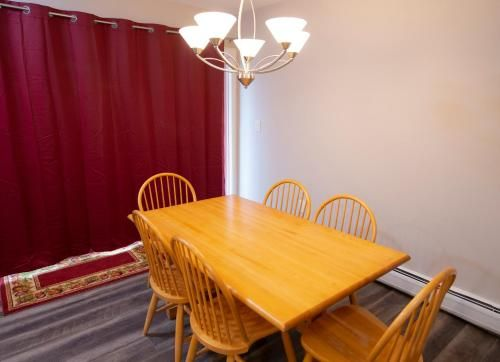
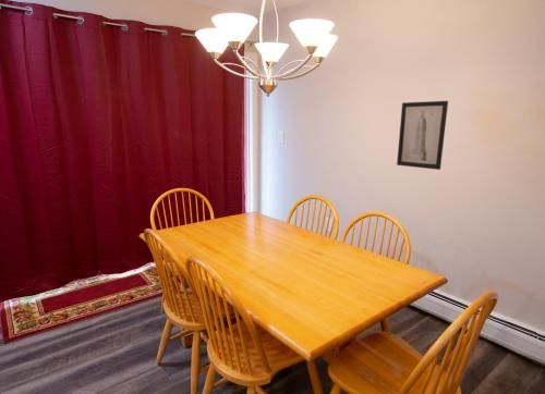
+ wall art (421, 135)
